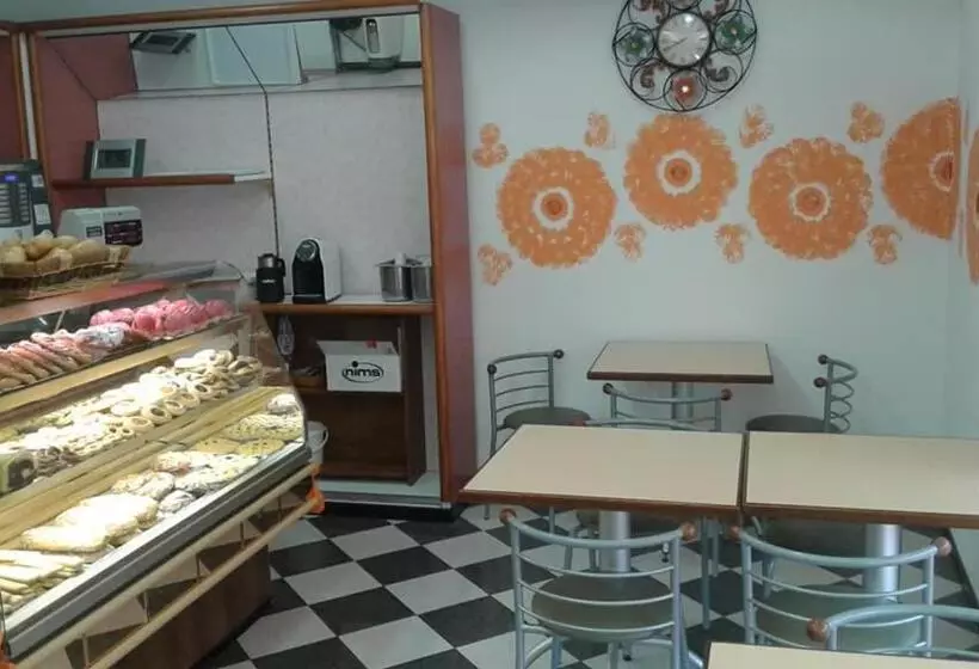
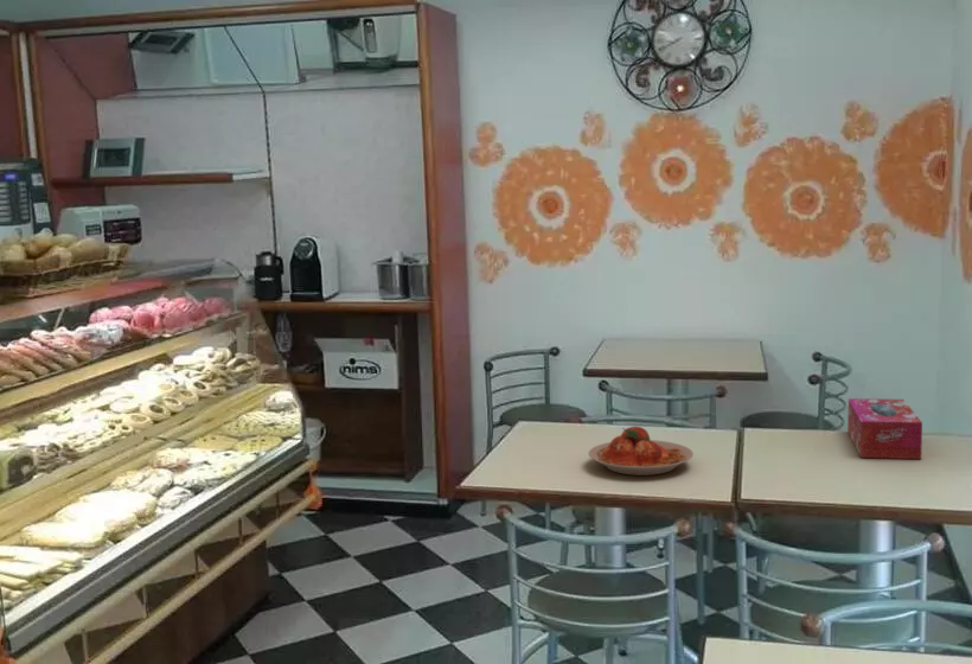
+ tissue box (882, 427)
+ plate (640, 447)
